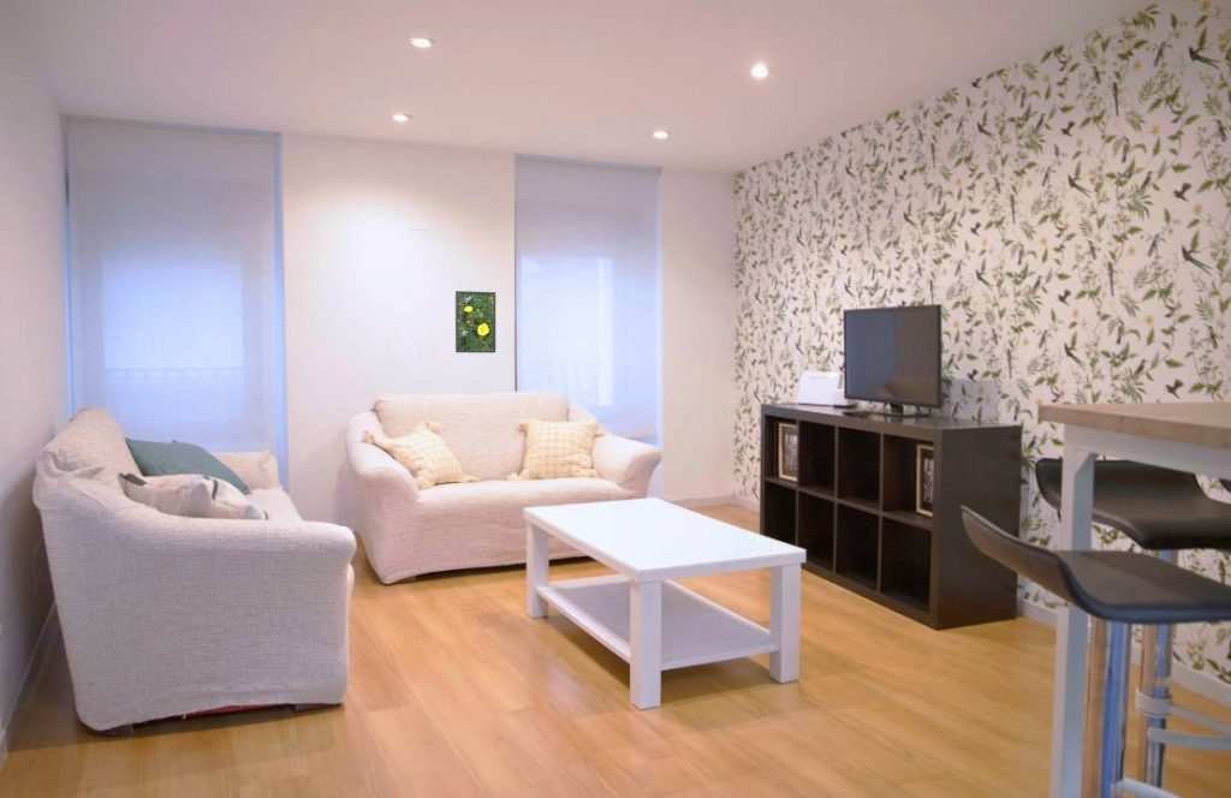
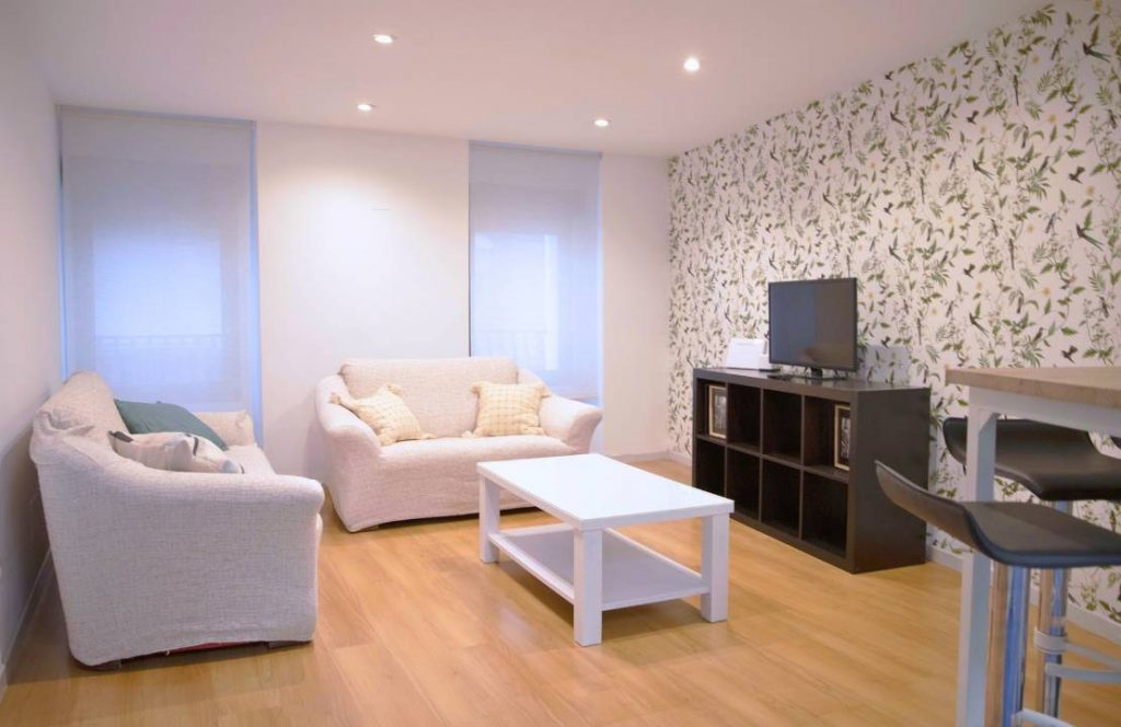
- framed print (475, 322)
